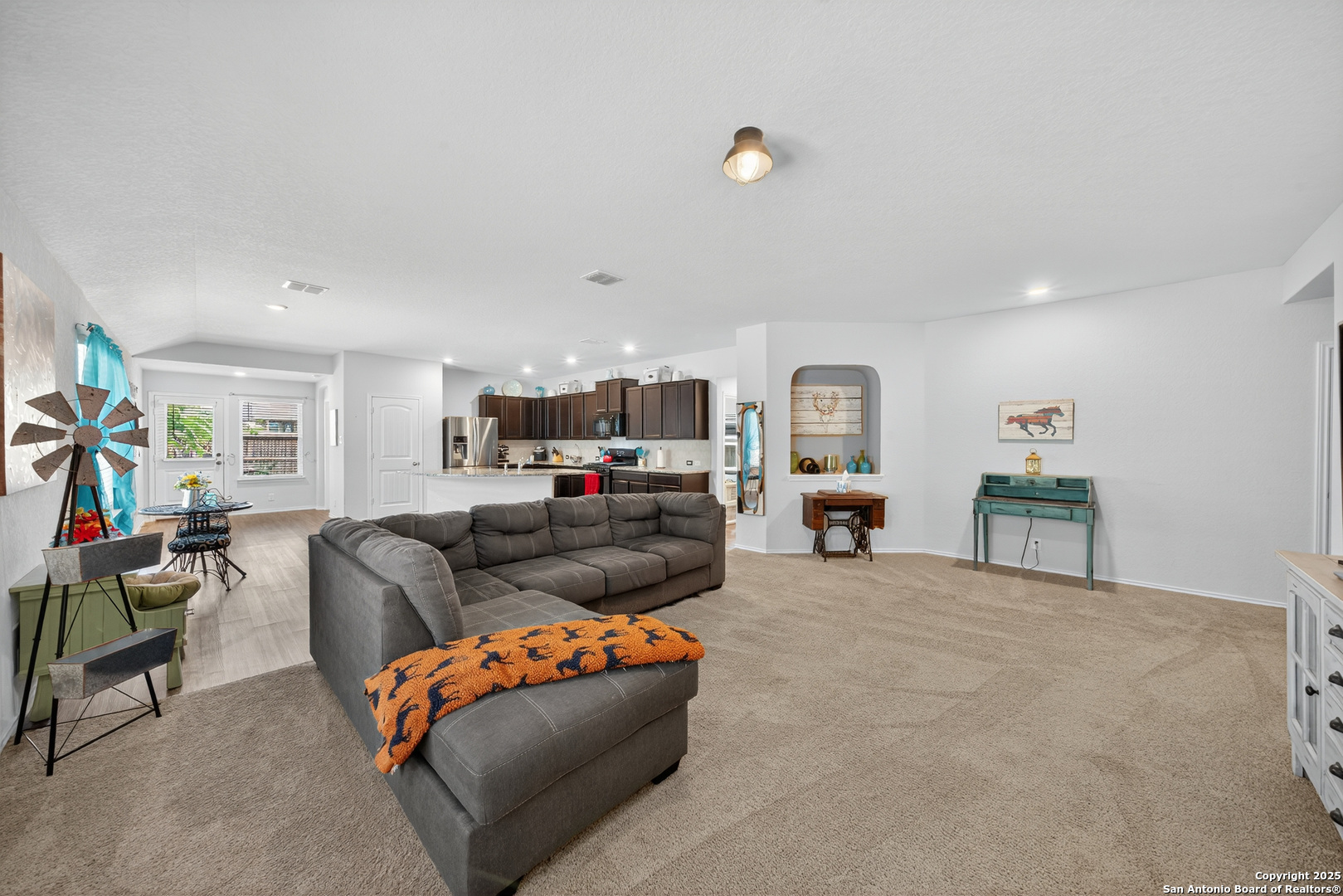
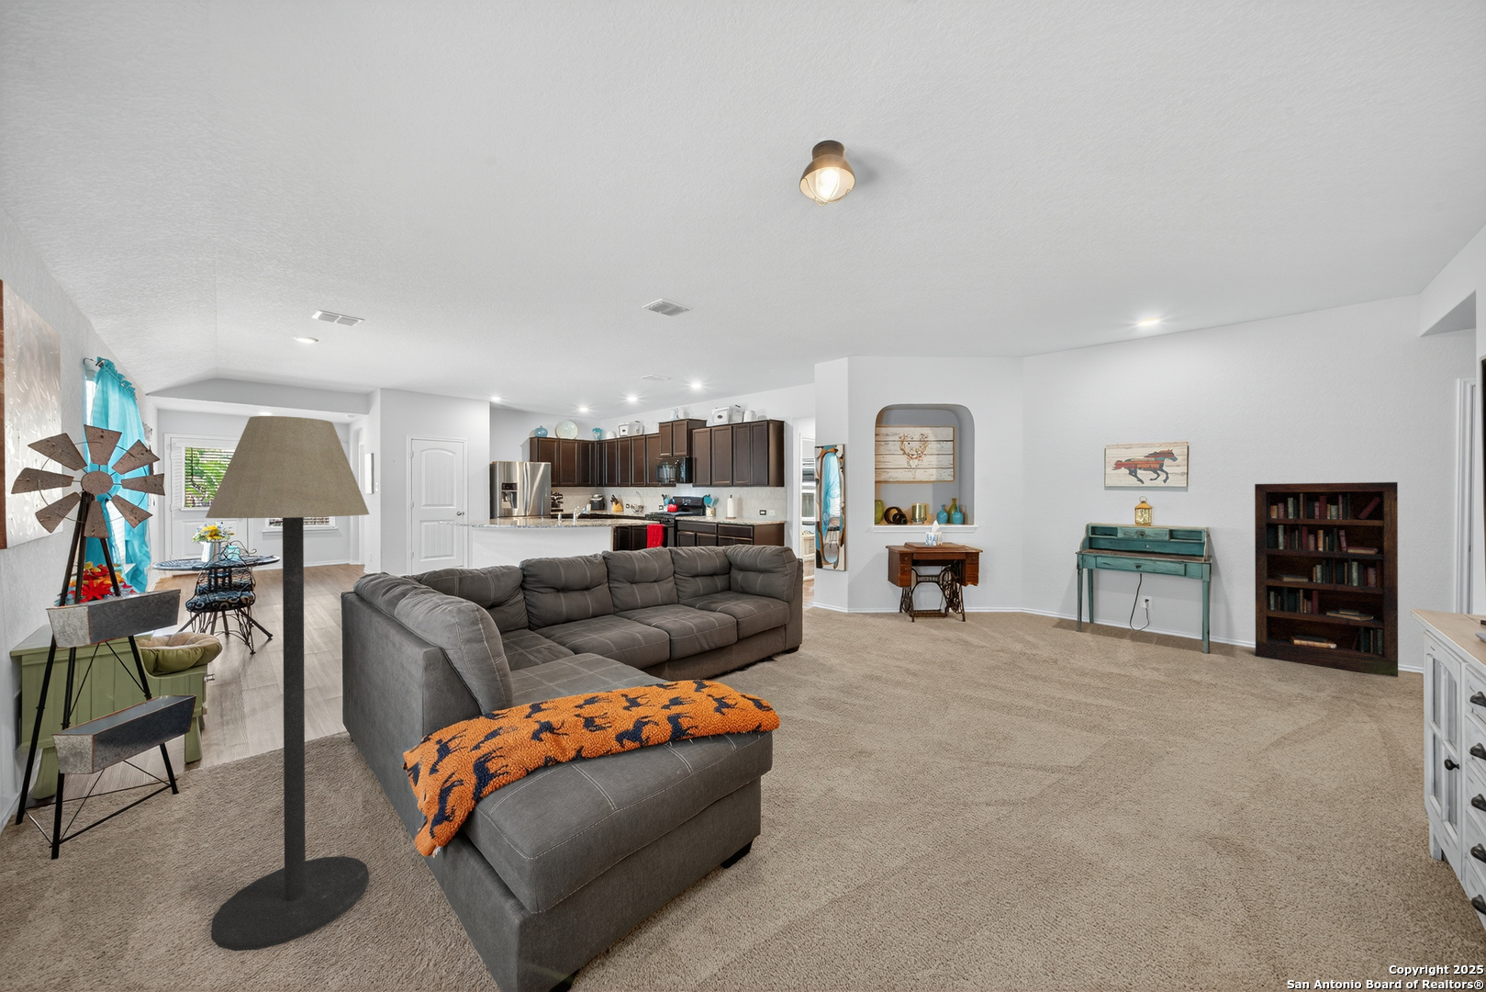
+ bookcase (1322, 572)
+ floor lamp (293, 661)
